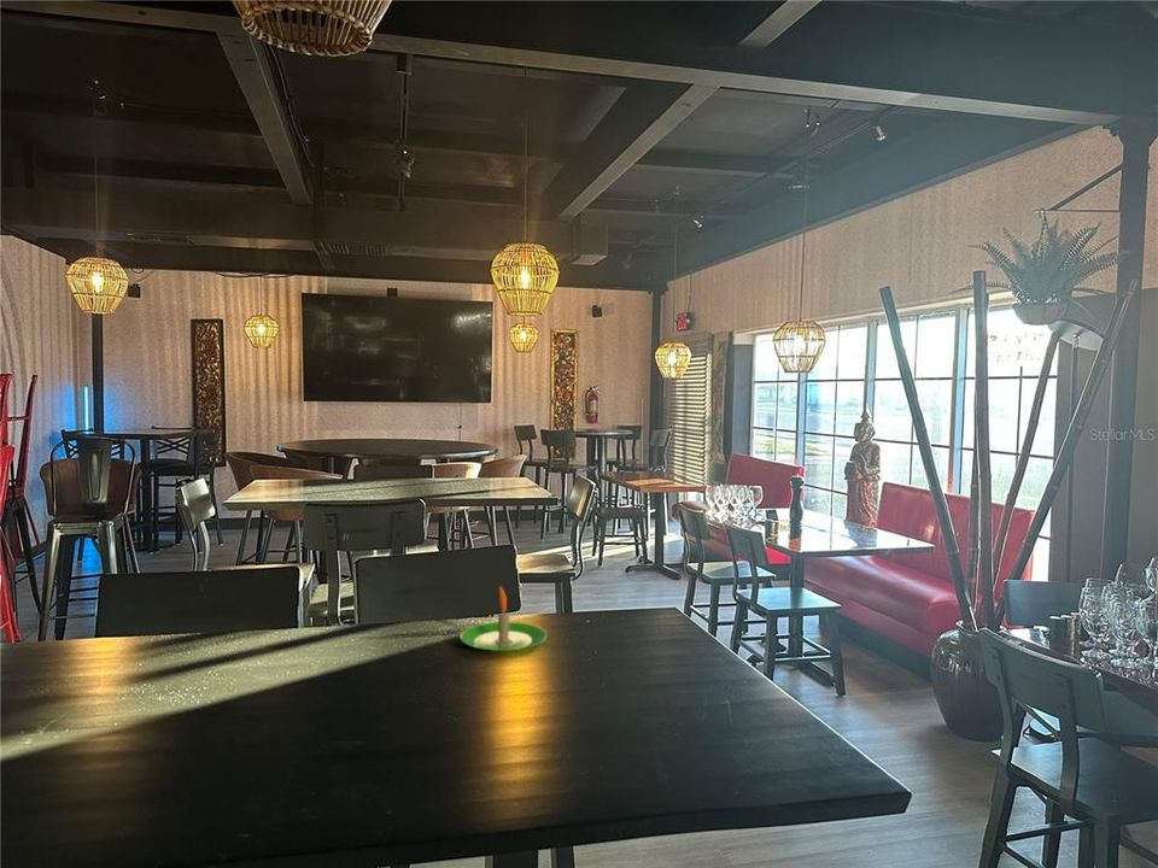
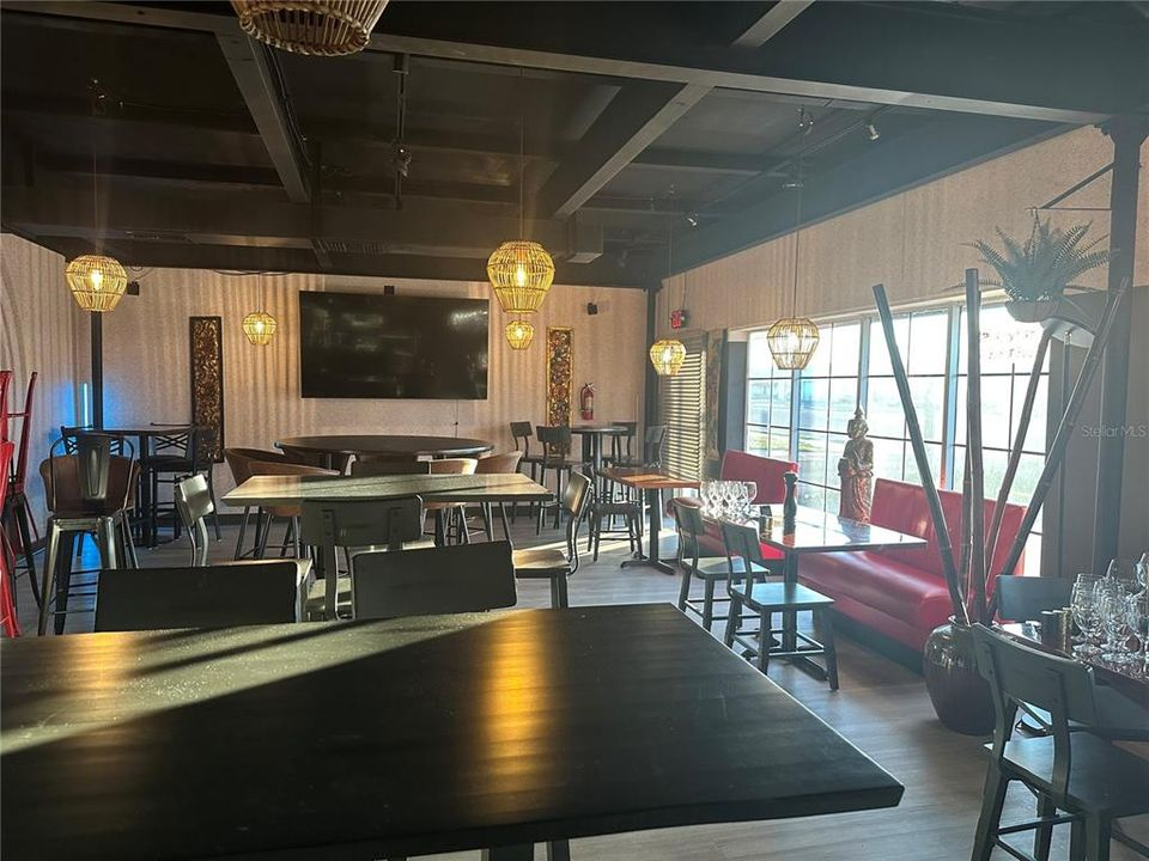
- candle (503, 614)
